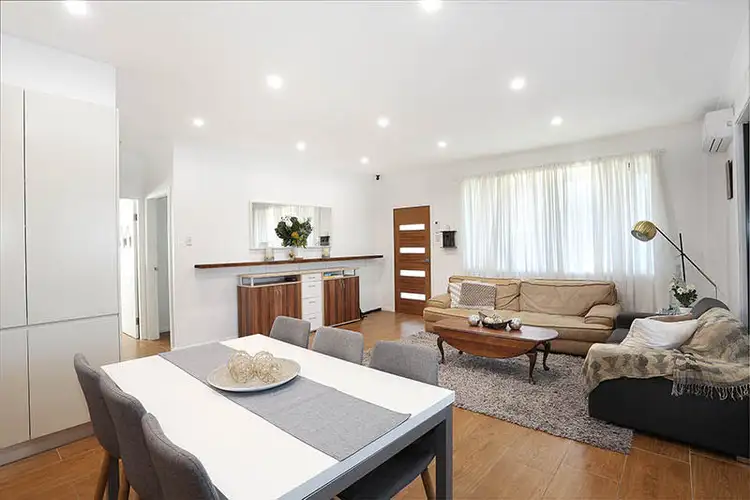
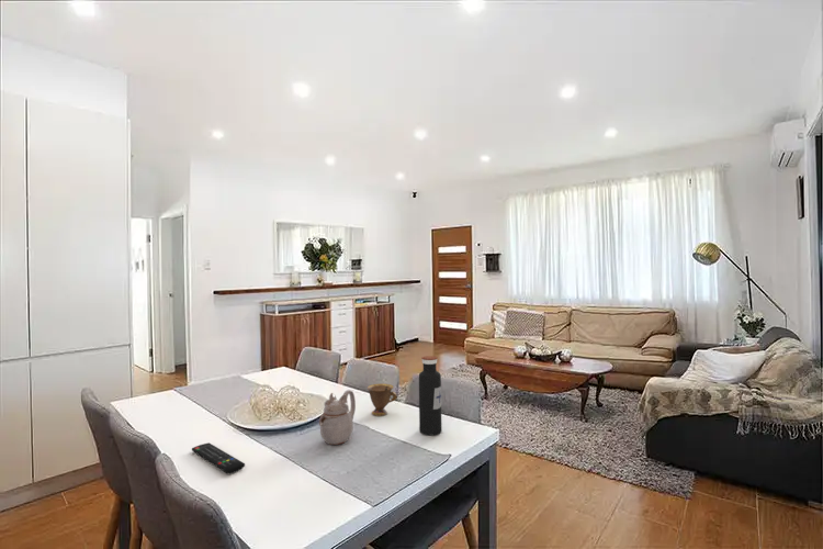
+ remote control (216, 457)
+ teapot (338, 416)
+ water bottle (429, 394)
+ teacup (382, 400)
